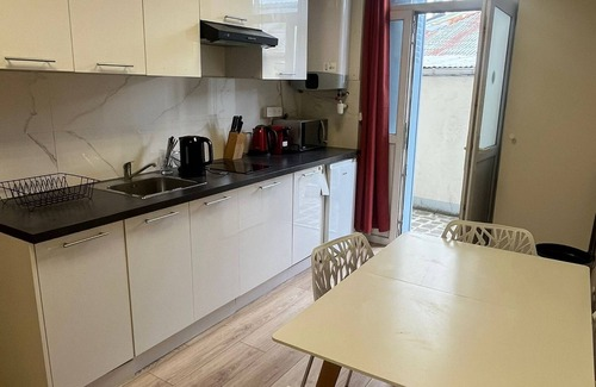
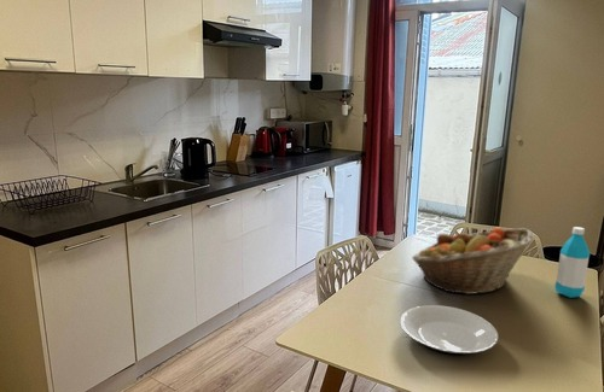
+ plate (447, 332)
+ water bottle (573, 261)
+ fruit basket (471, 253)
